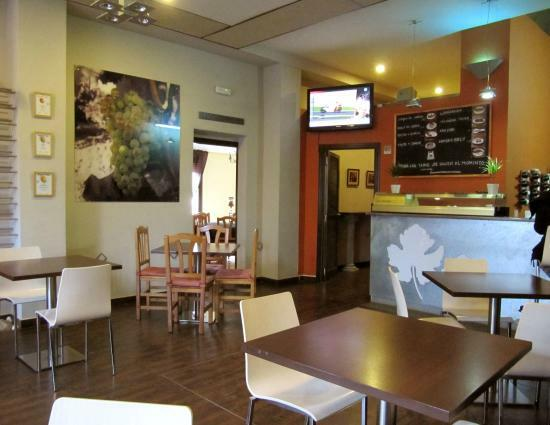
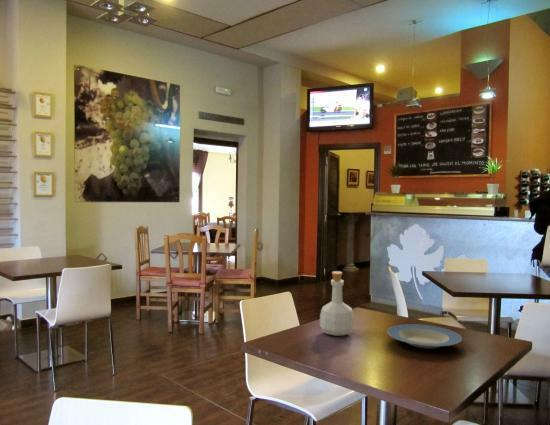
+ bottle (337, 302)
+ plate (423, 338)
